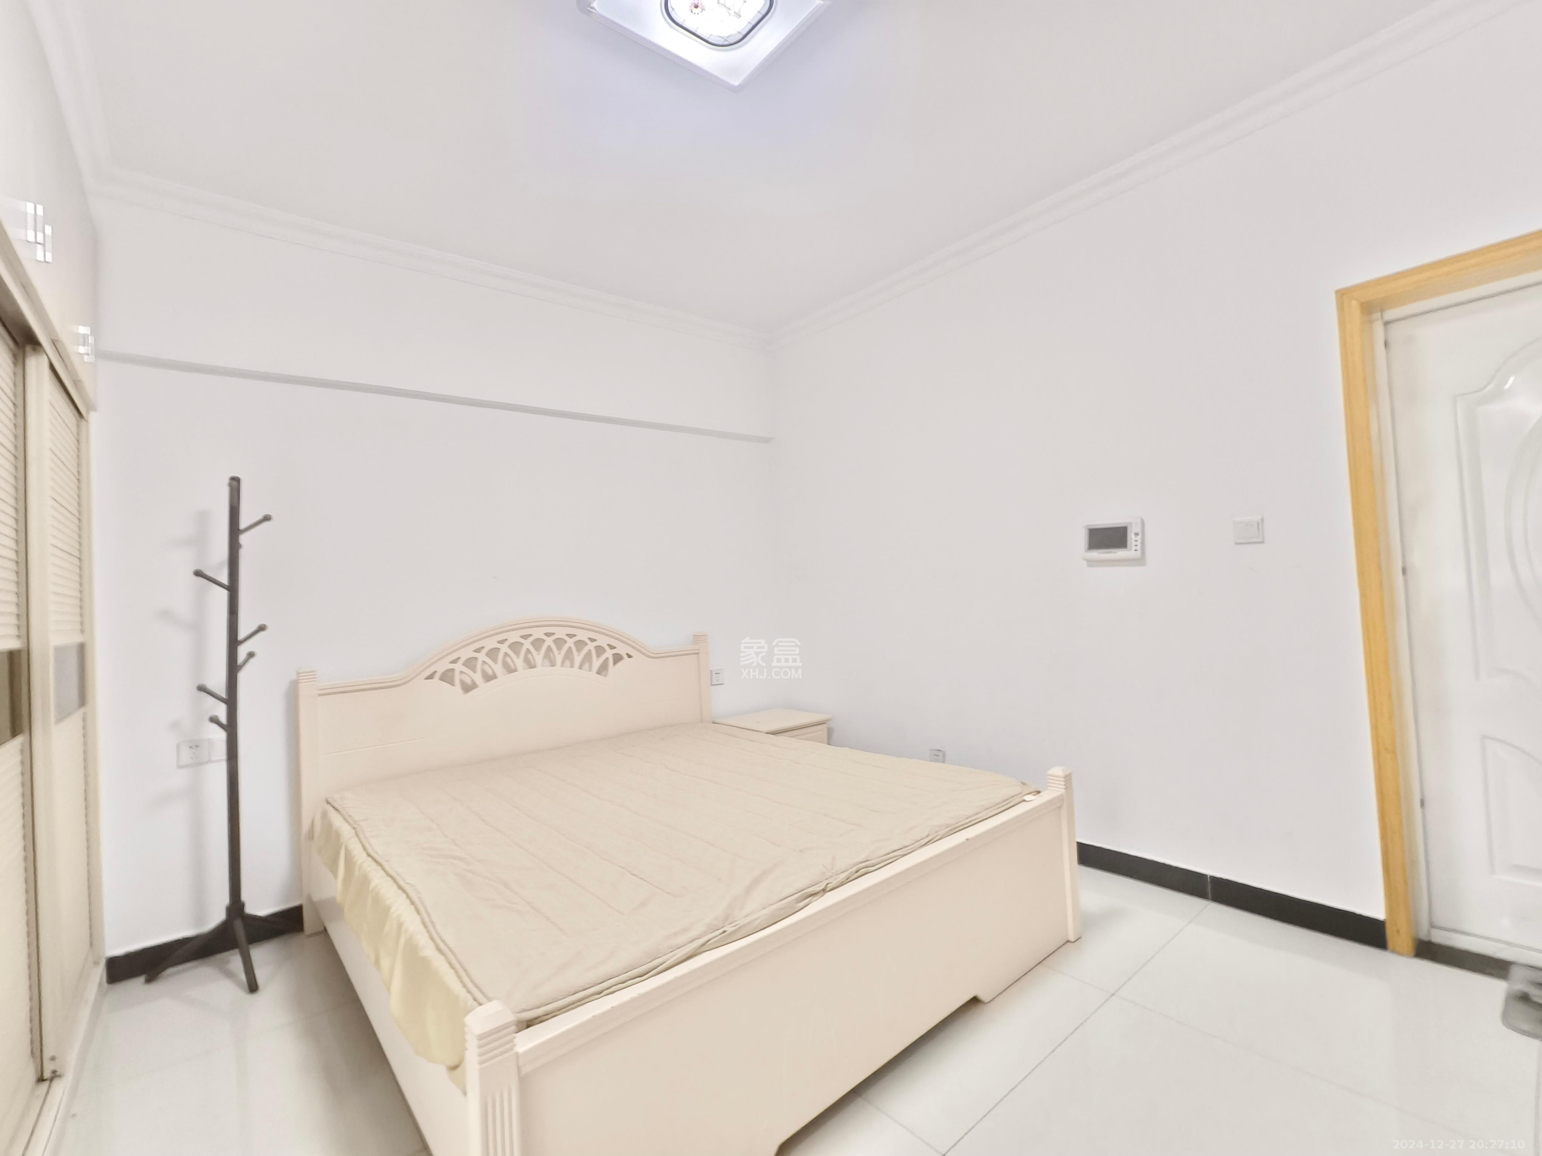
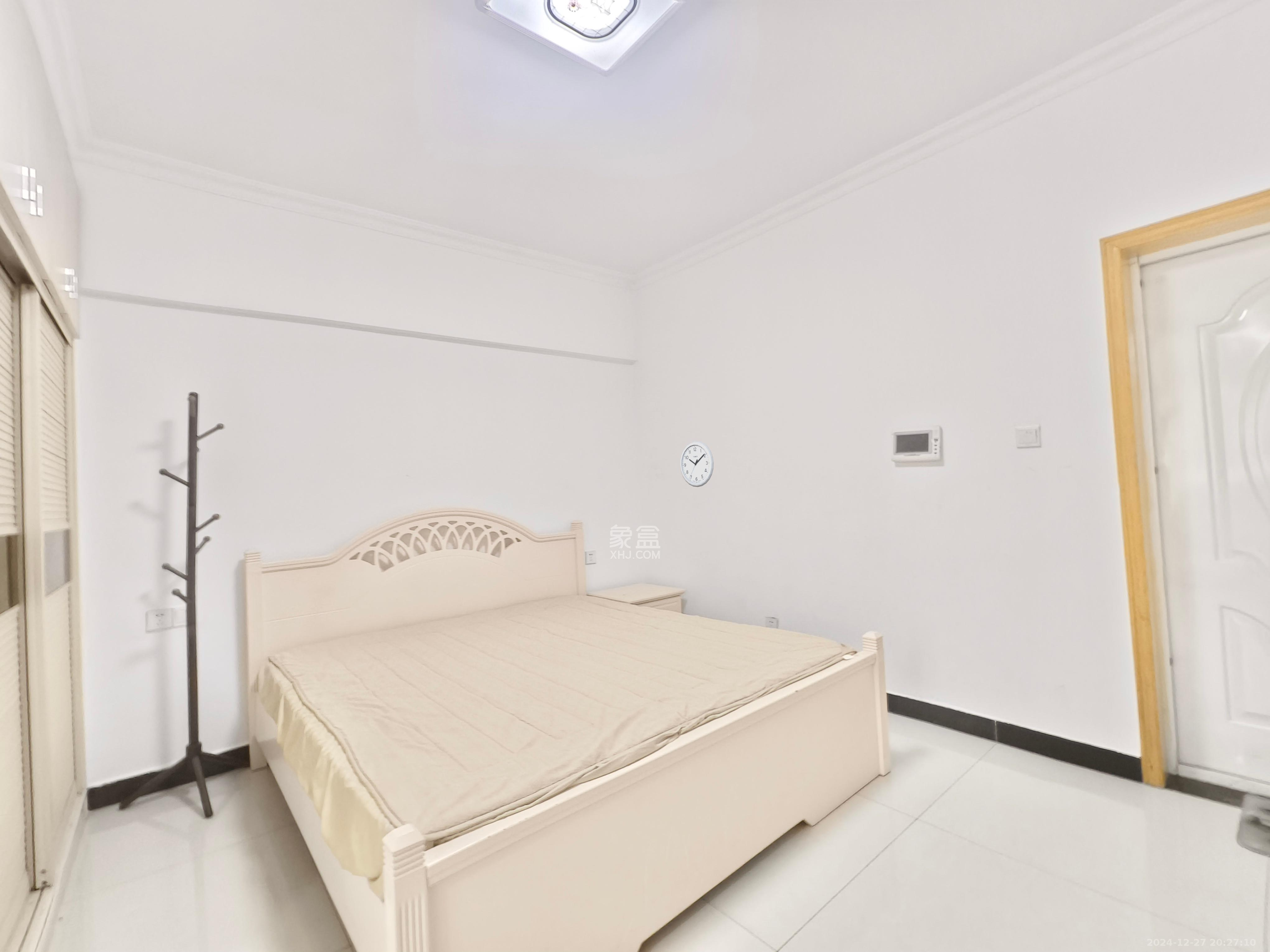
+ wall clock (696, 464)
